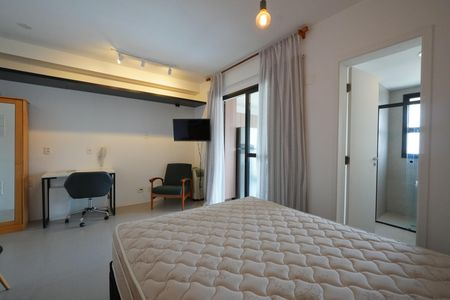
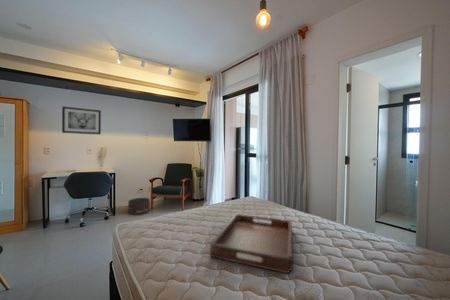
+ serving tray (256, 236)
+ pouf (137, 205)
+ wall art (82, 121)
